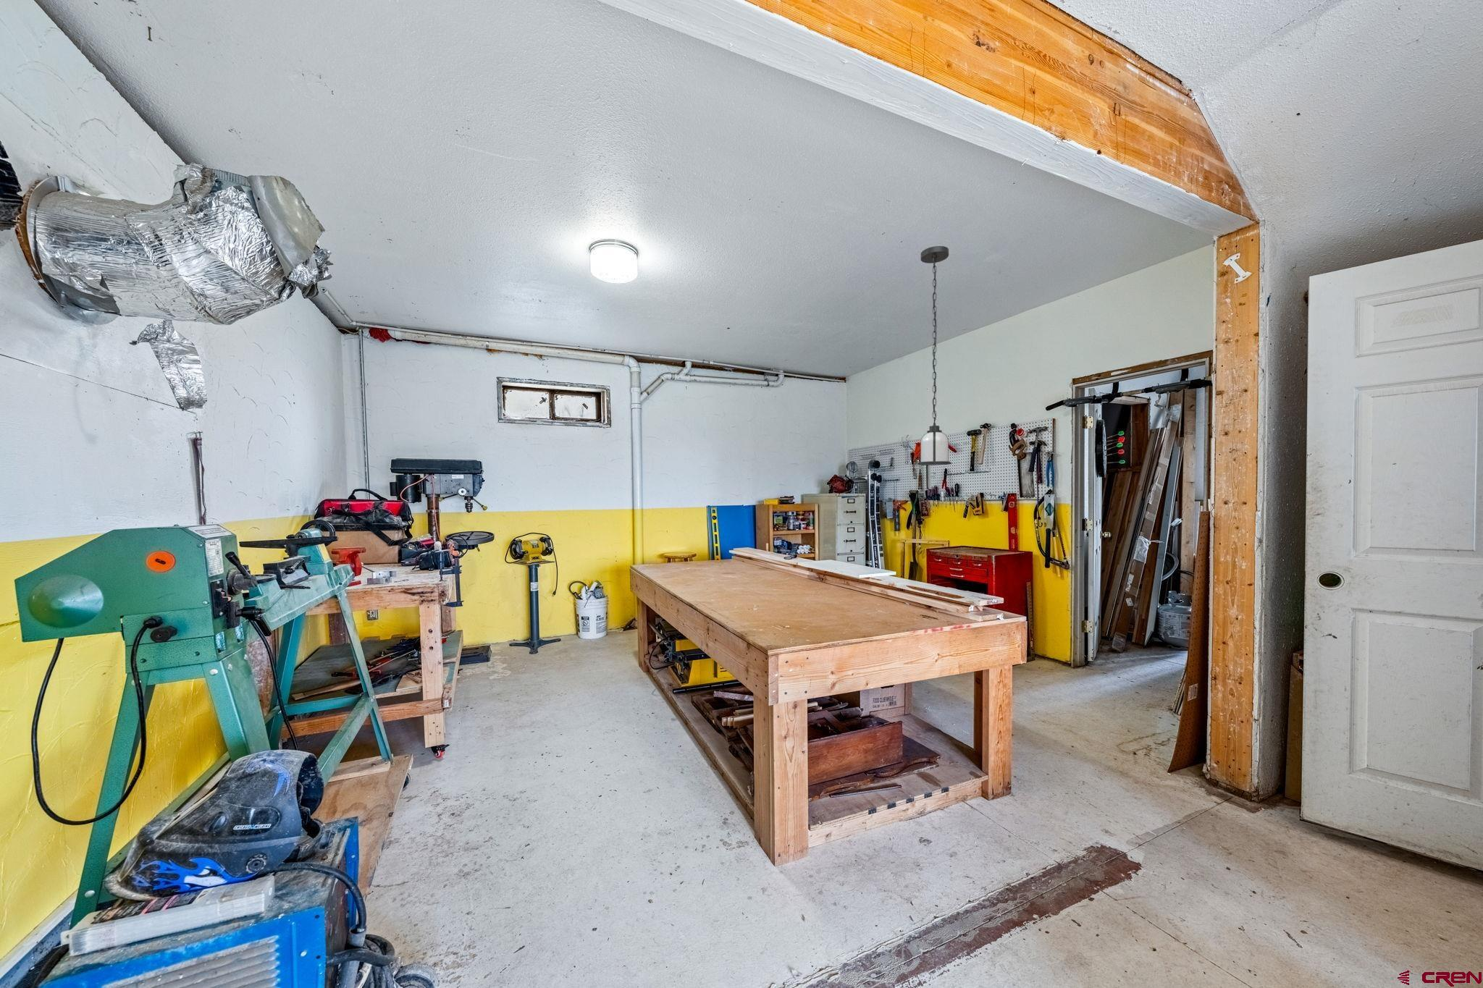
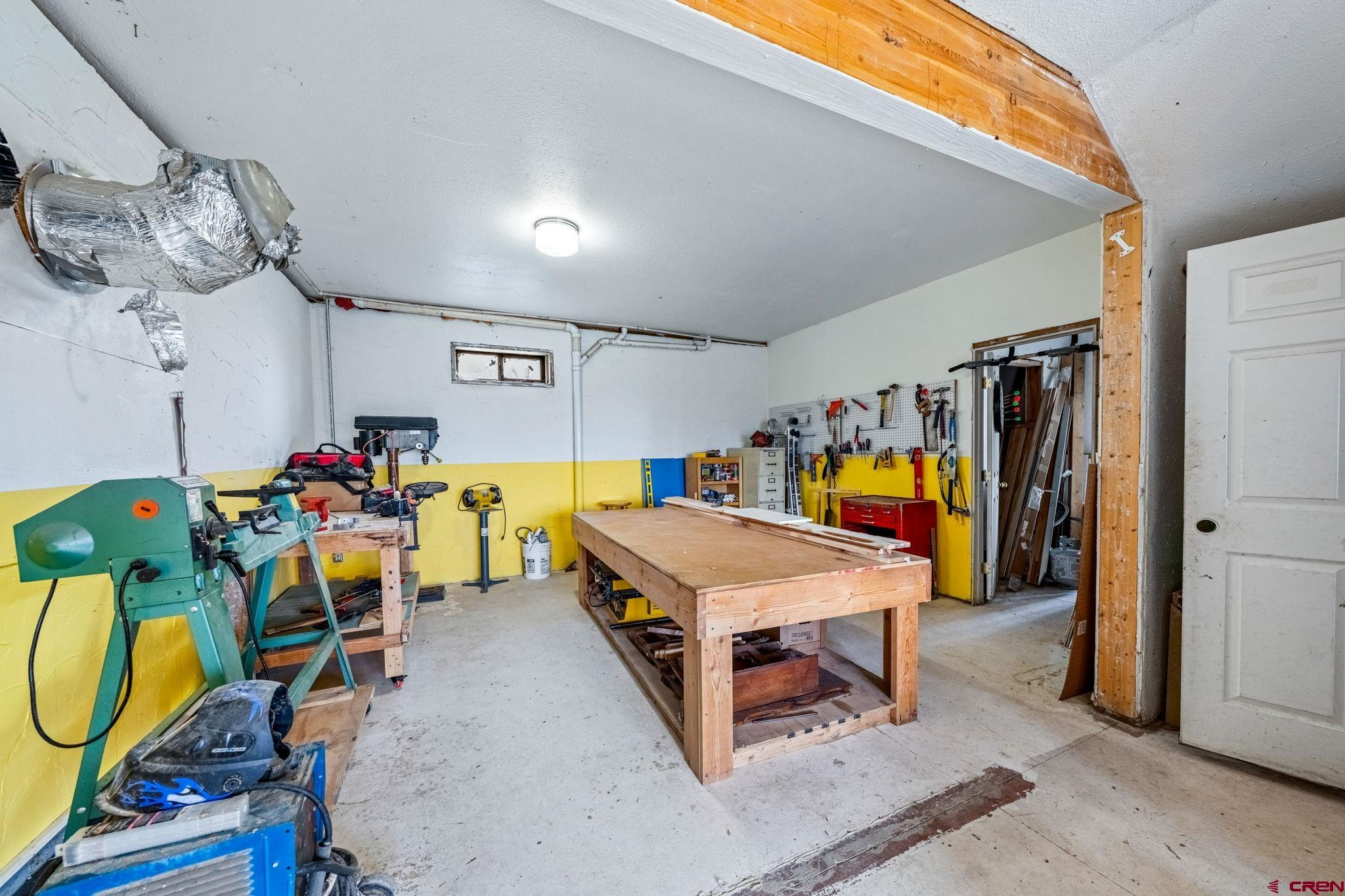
- light fixture (934, 358)
